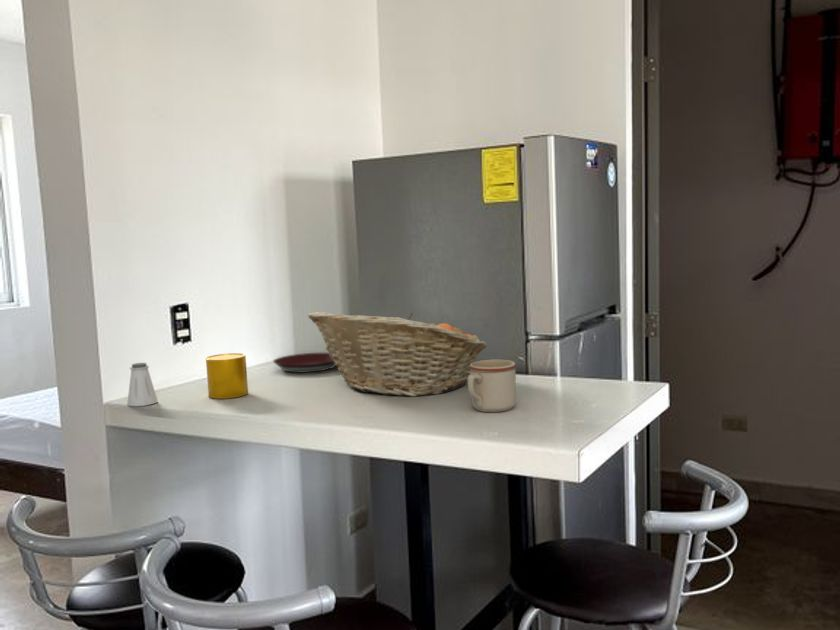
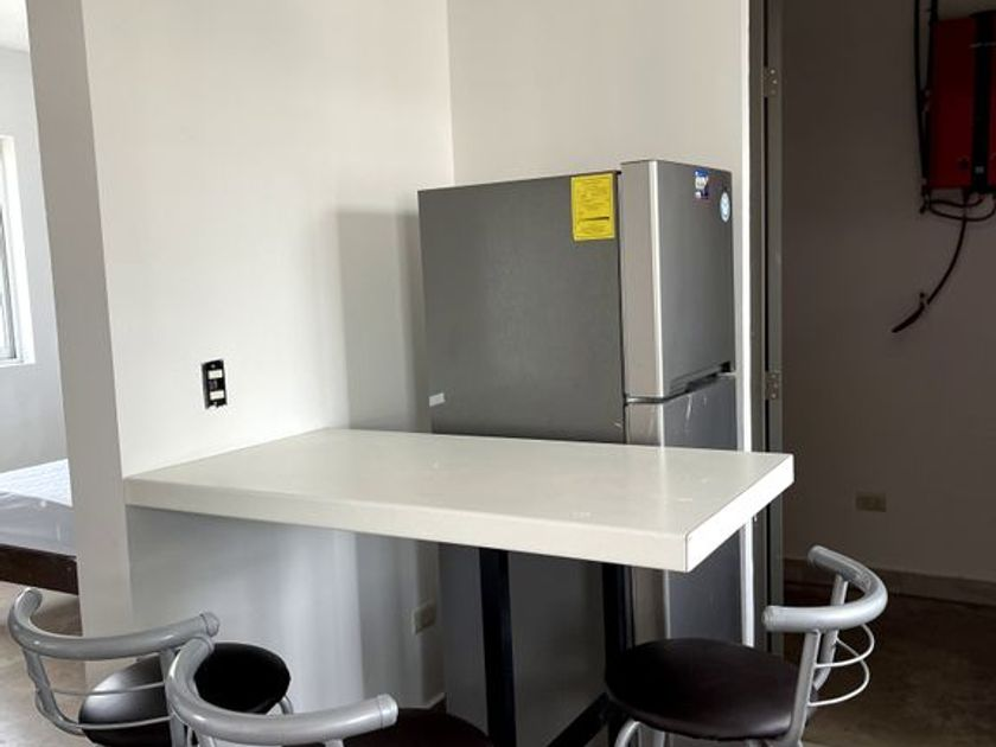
- saltshaker (140, 383)
- cup (227, 375)
- fruit basket (396, 345)
- plate (309, 363)
- mug (488, 387)
